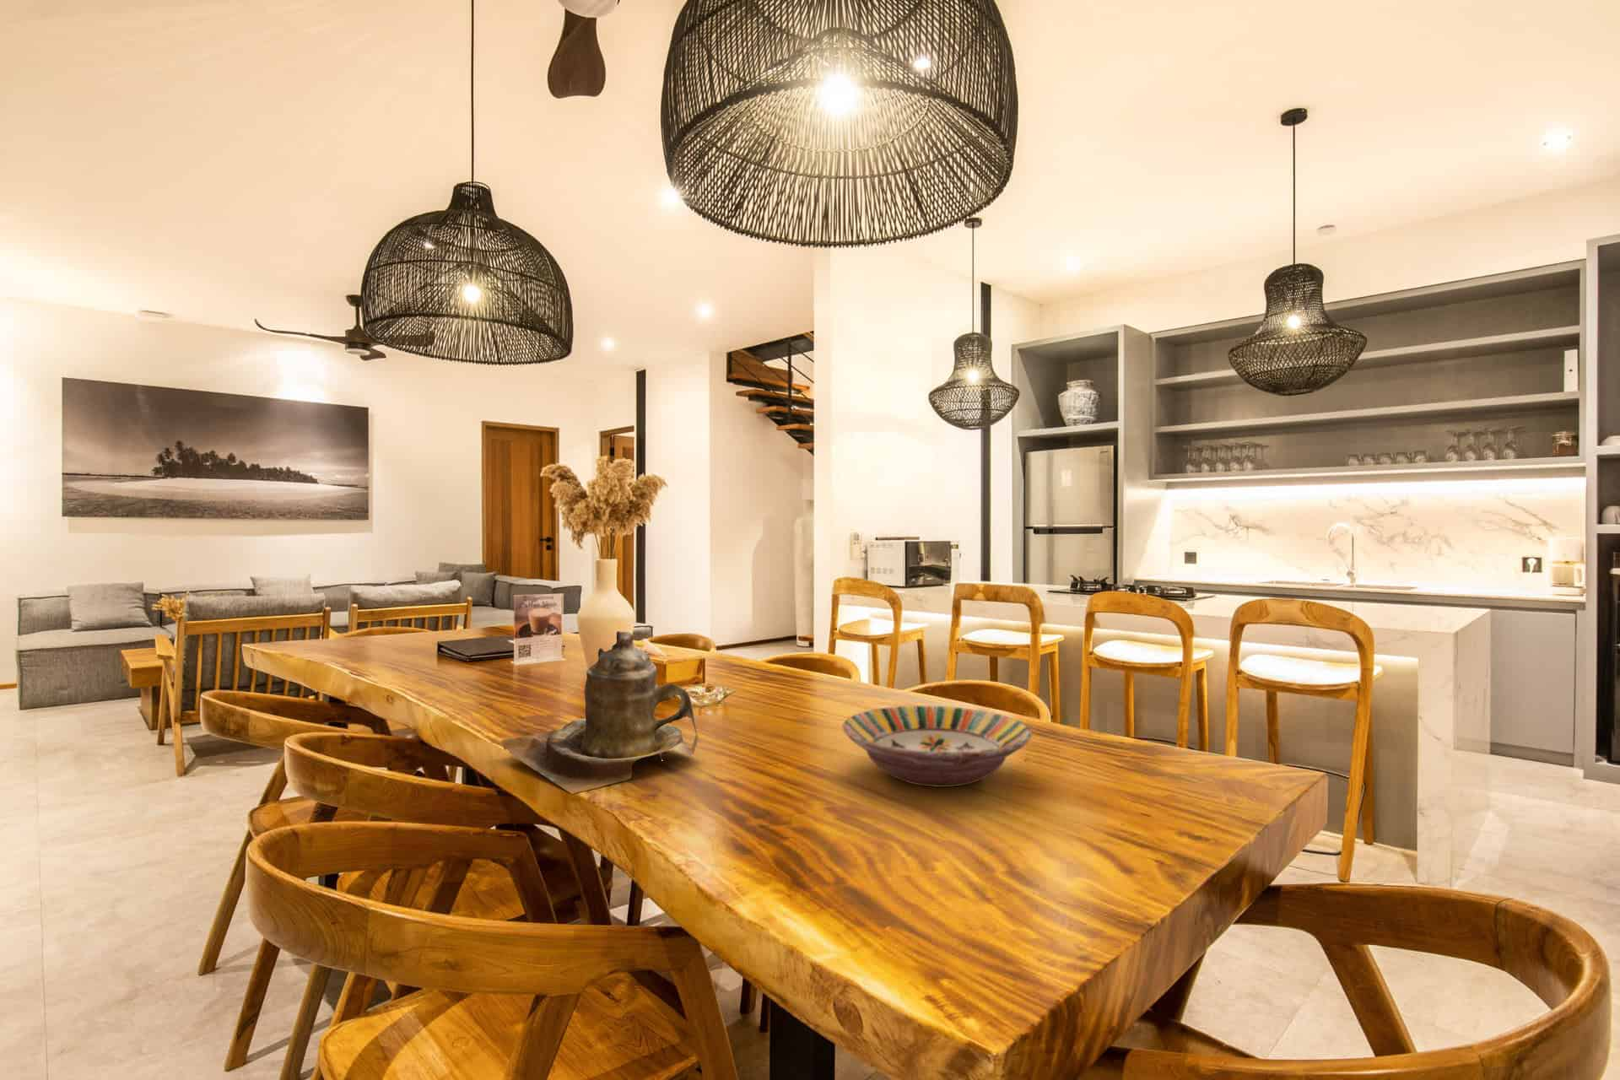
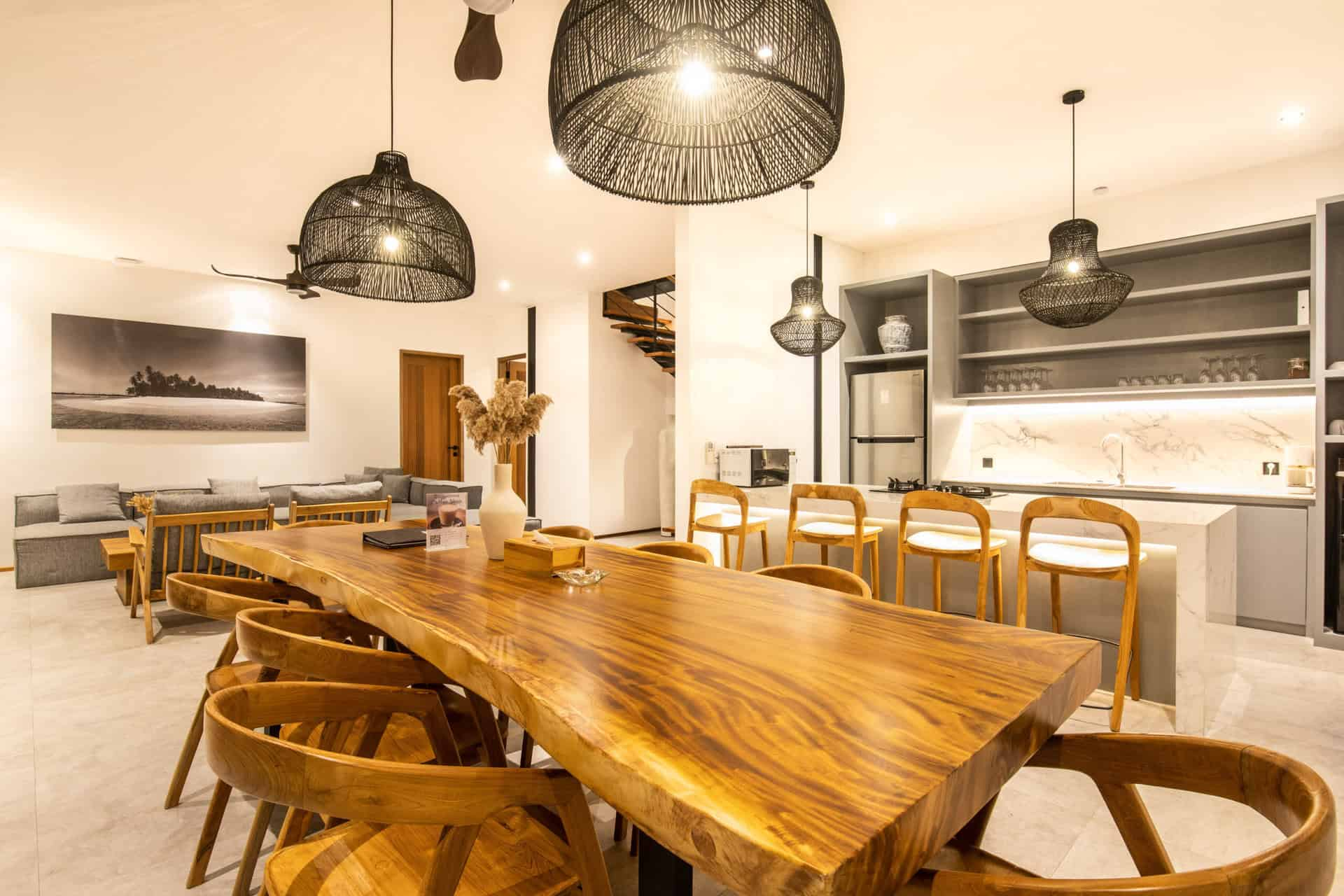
- teapot (605, 694)
- serving bowl (935, 750)
